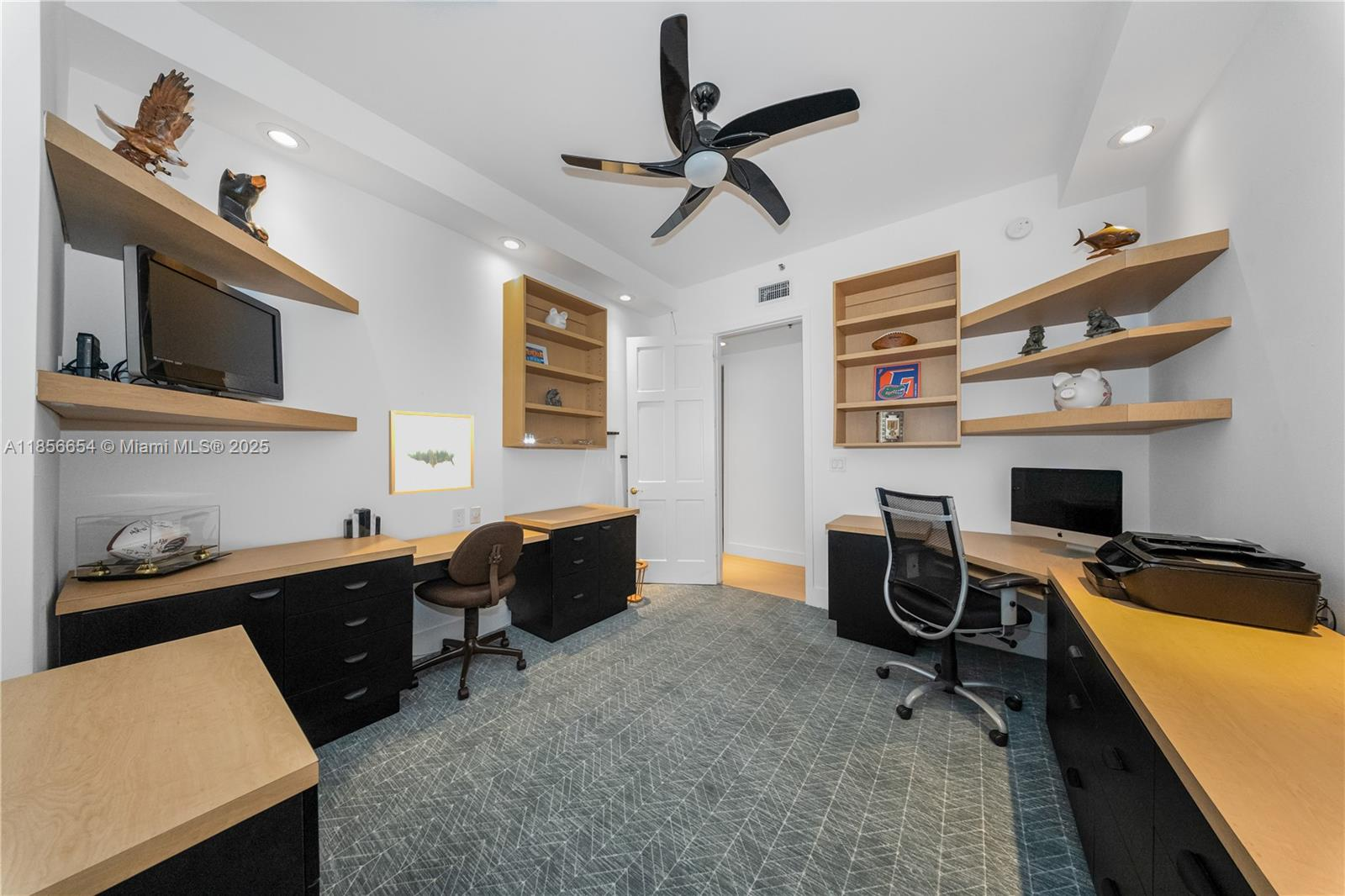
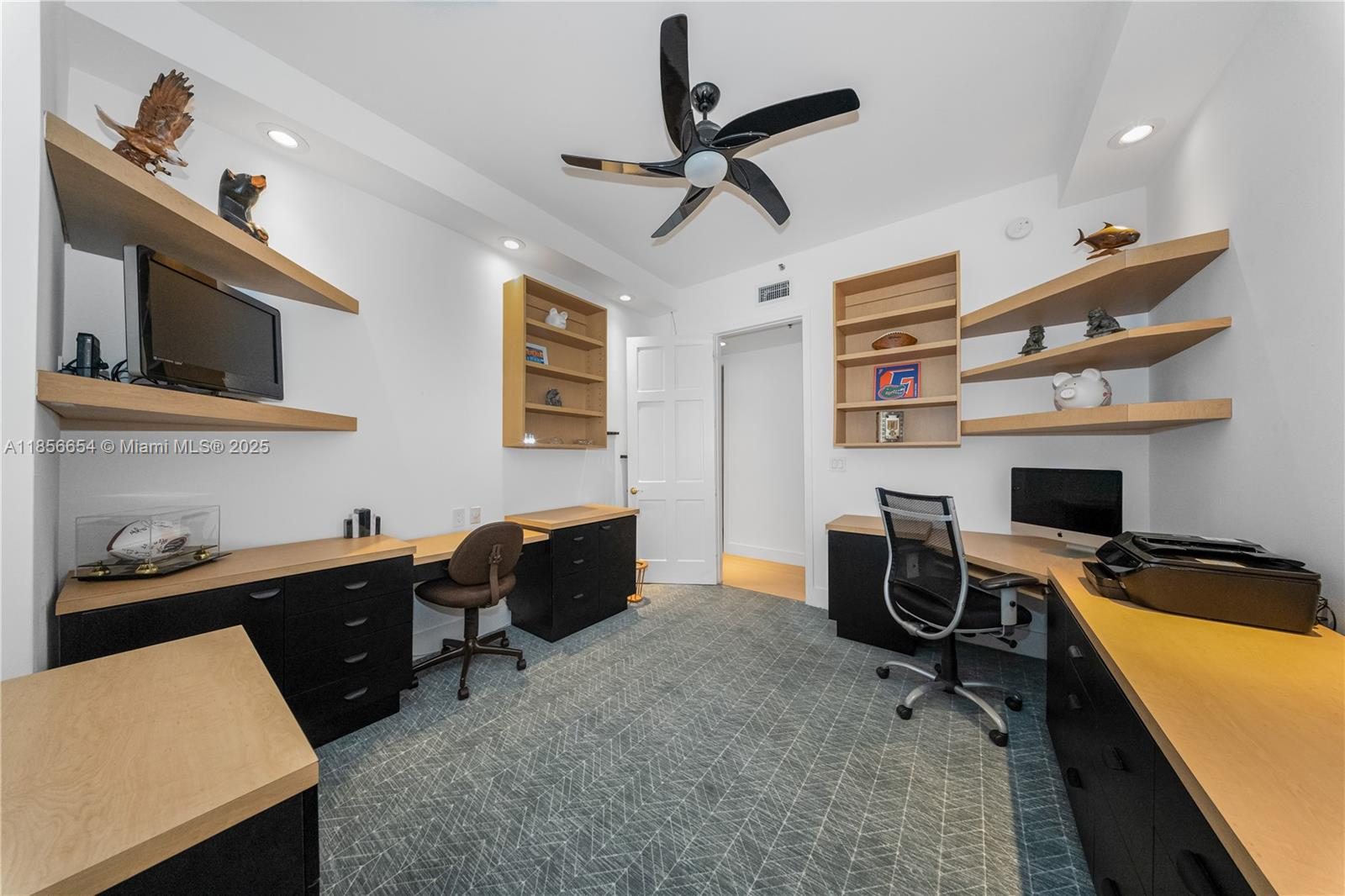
- wall art (434, 452)
